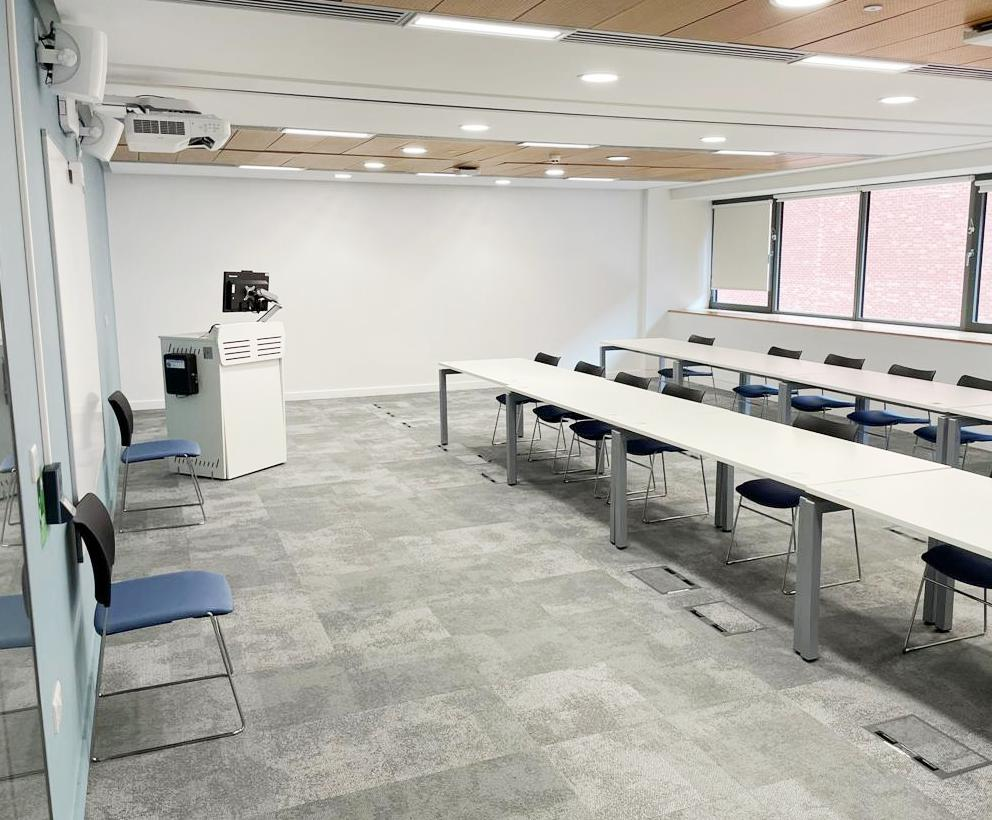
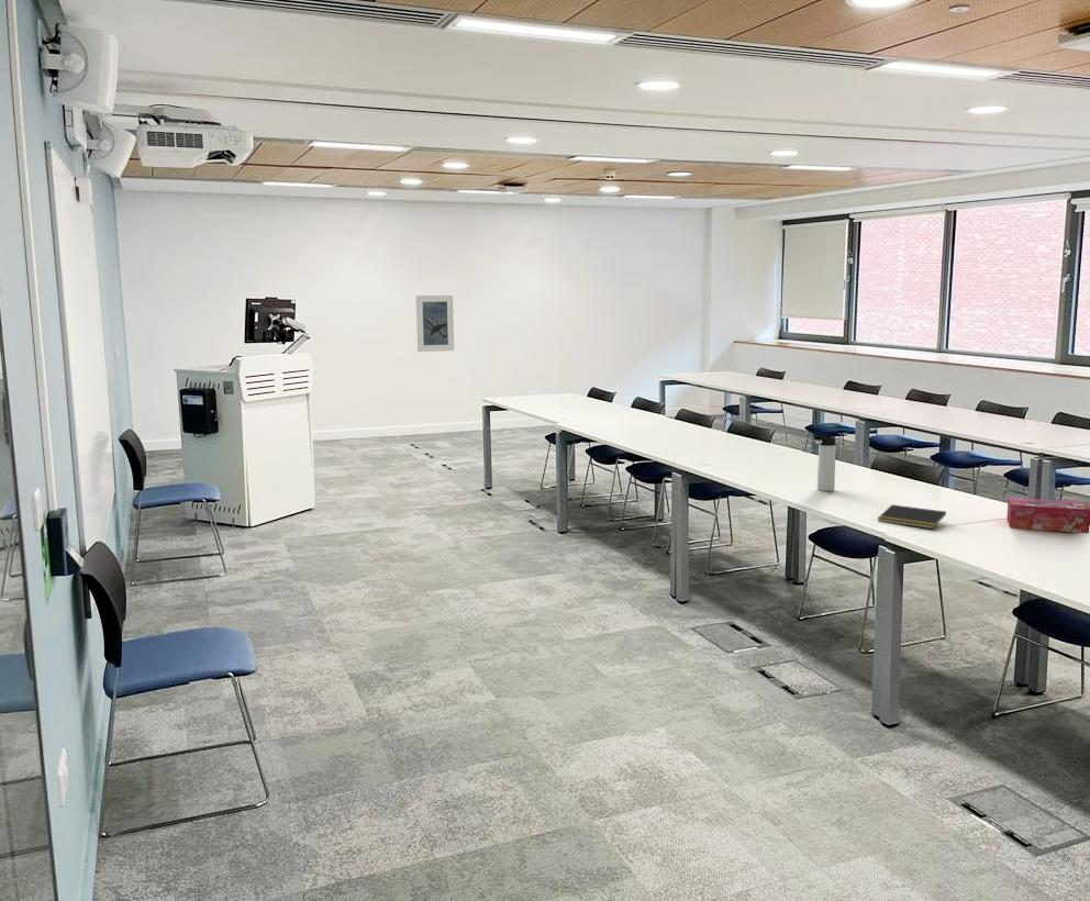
+ notepad (911, 515)
+ tissue box (1047, 514)
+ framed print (435, 323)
+ thermos bottle (823, 461)
